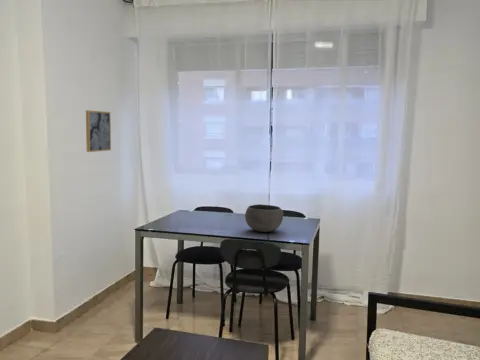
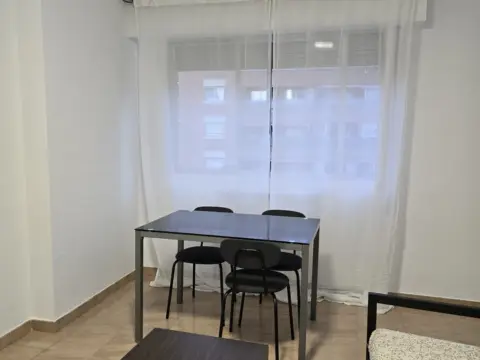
- bowl (263, 218)
- wall art (98, 131)
